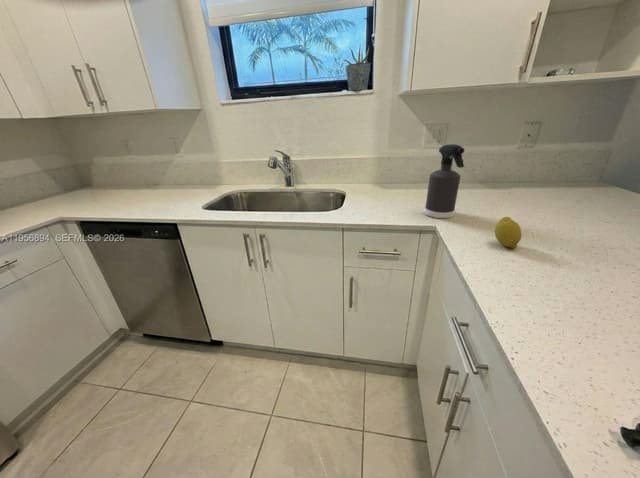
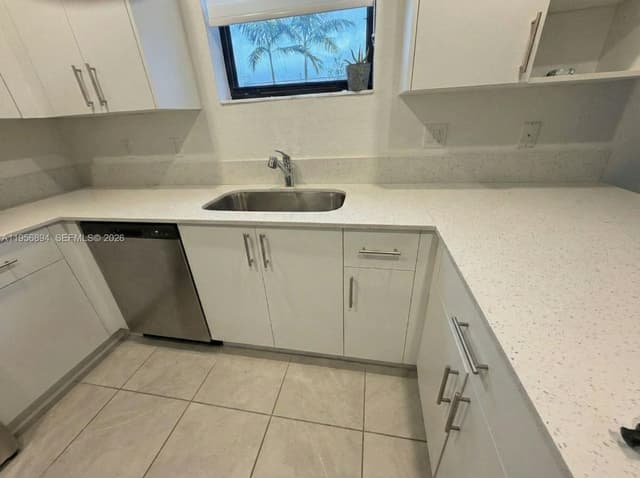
- spray bottle (445, 181)
- fruit (508, 231)
